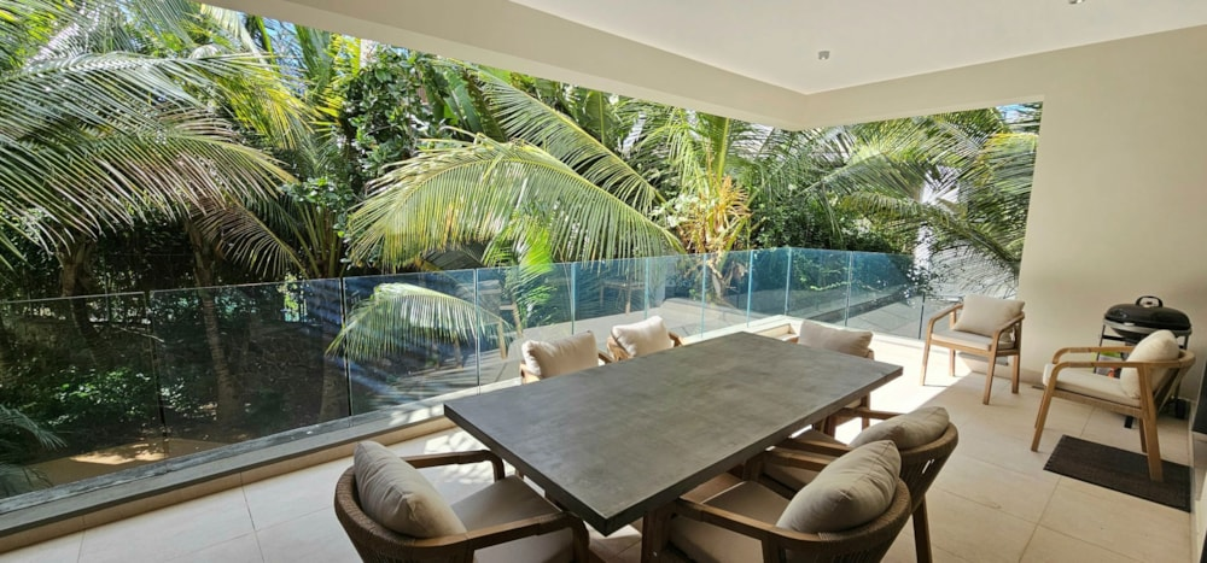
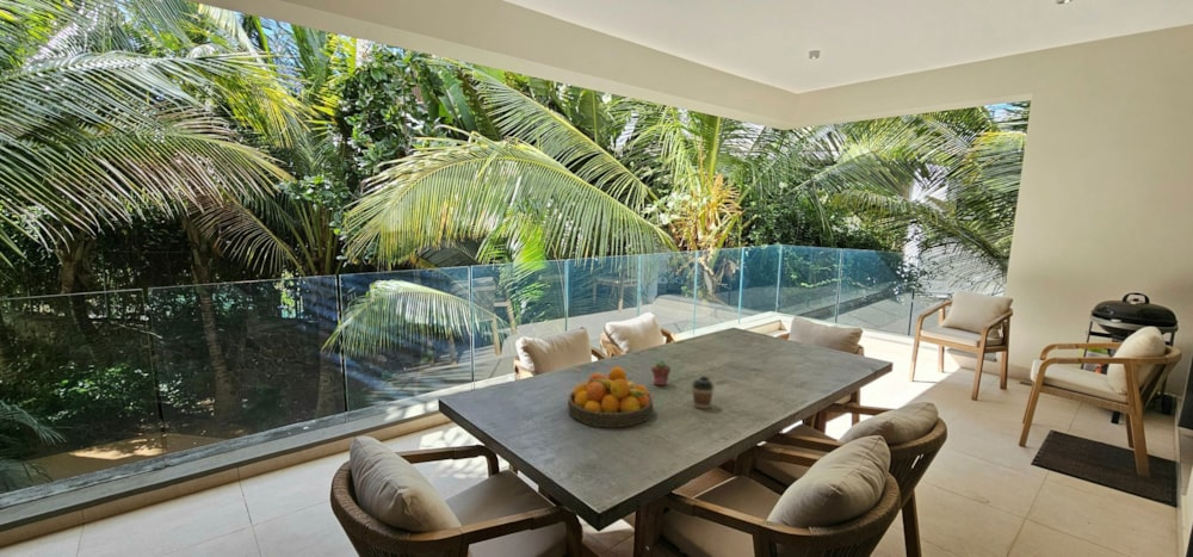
+ coffee cup (701, 391)
+ potted succulent (660, 371)
+ fruit bowl (610, 391)
